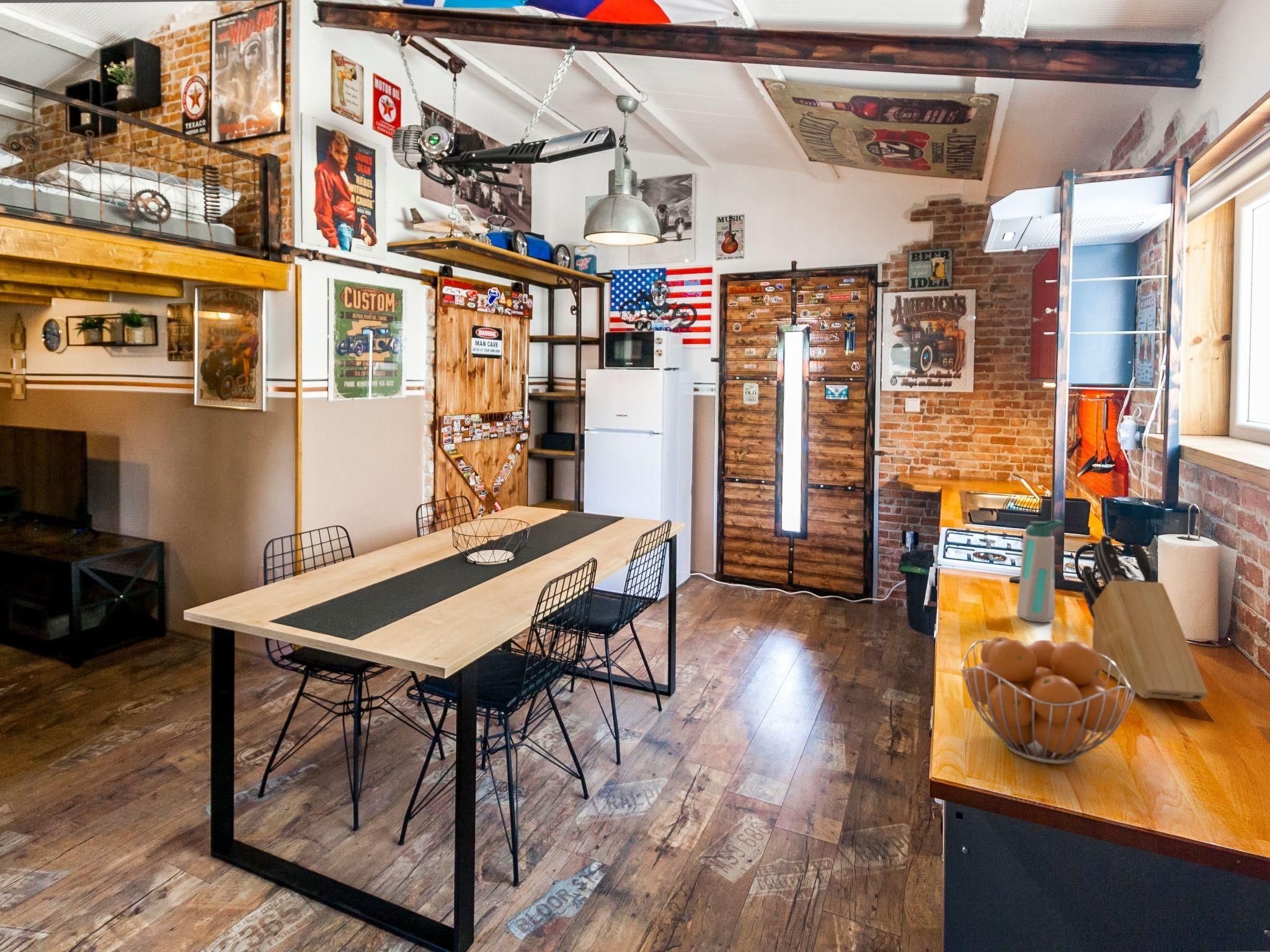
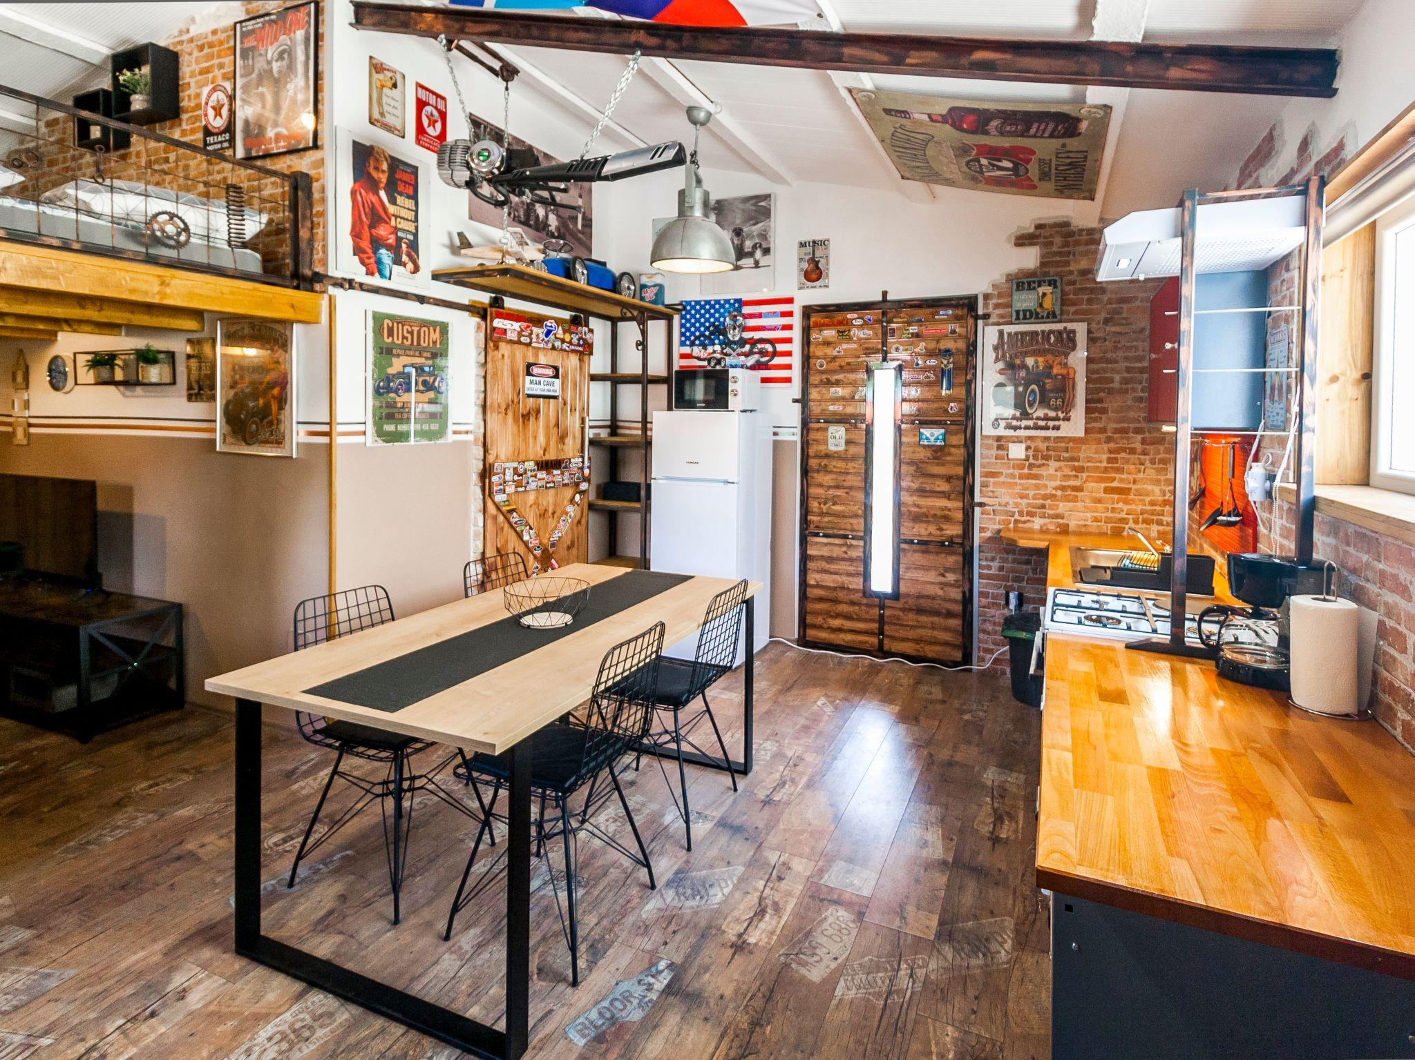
- fruit basket (1042, 694)
- knife block (1137, 610)
- water bottle (1040, 570)
